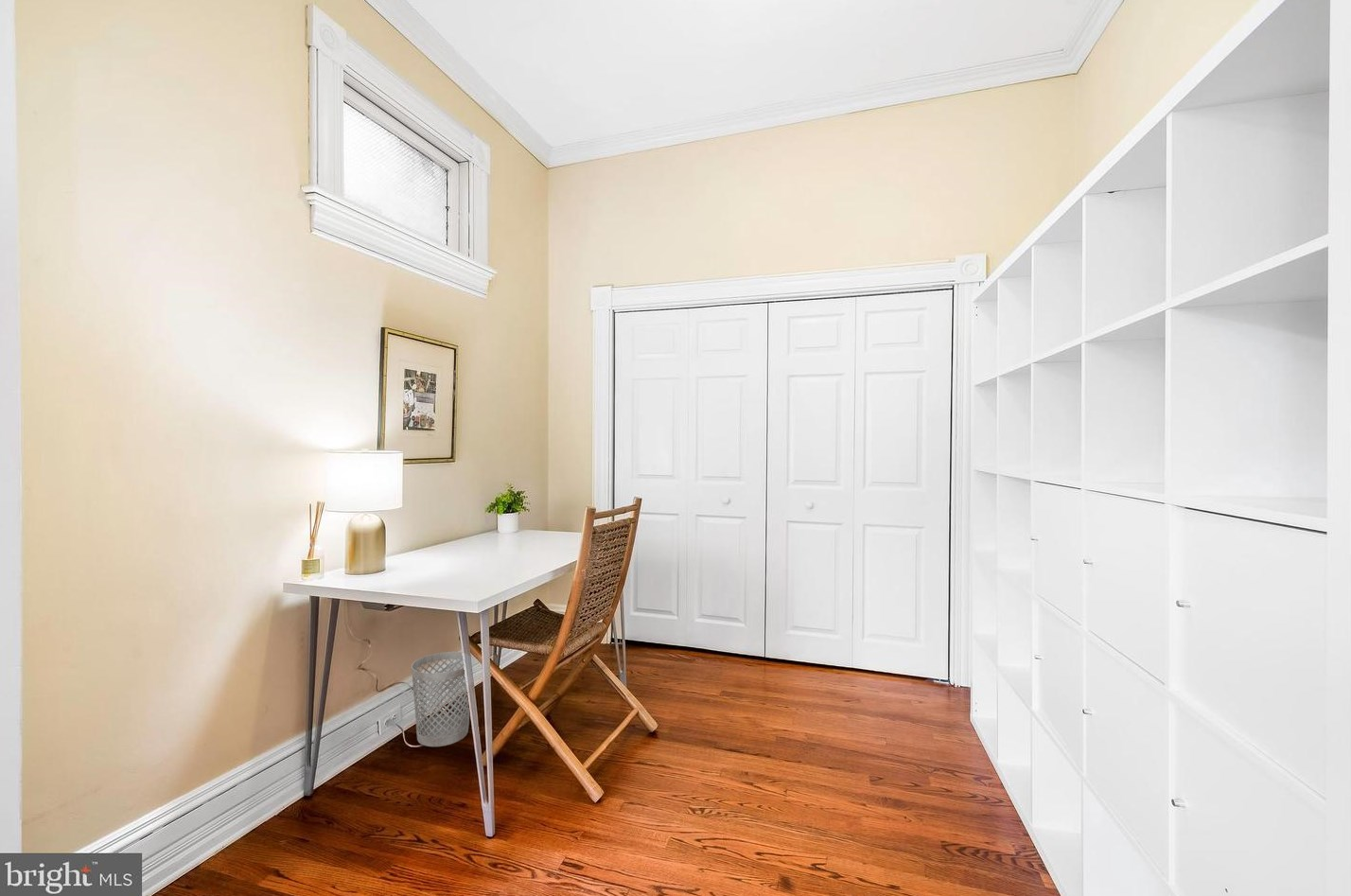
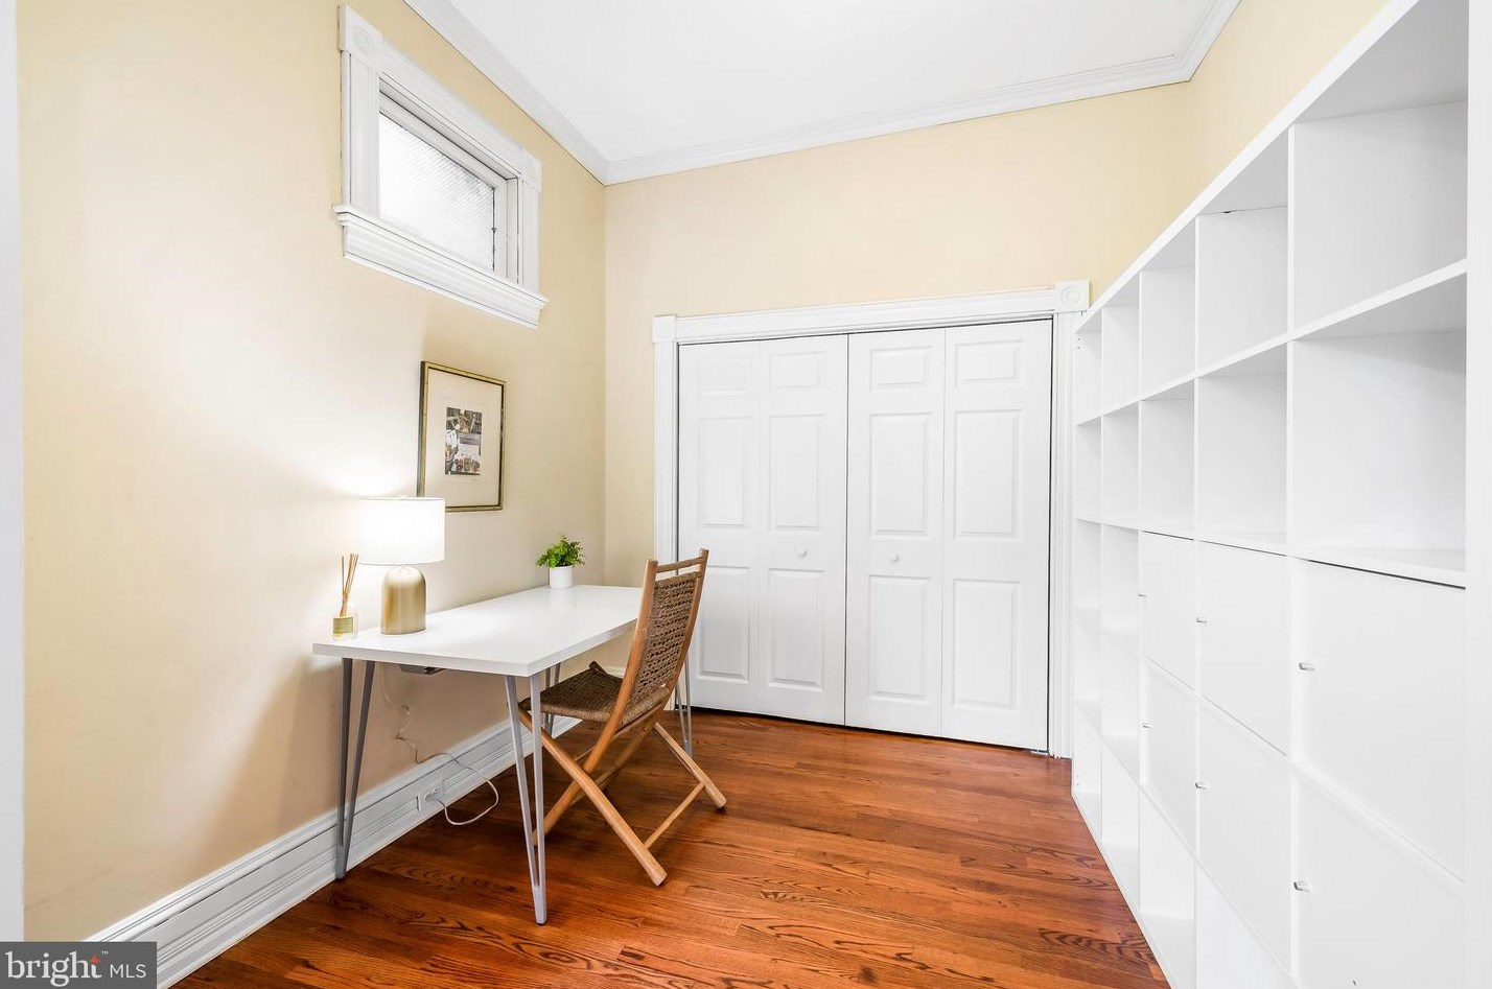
- wastebasket (443, 698)
